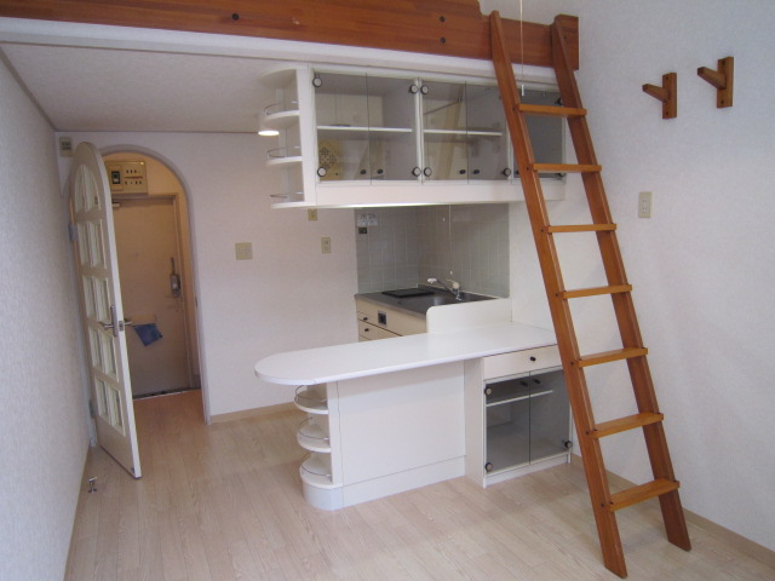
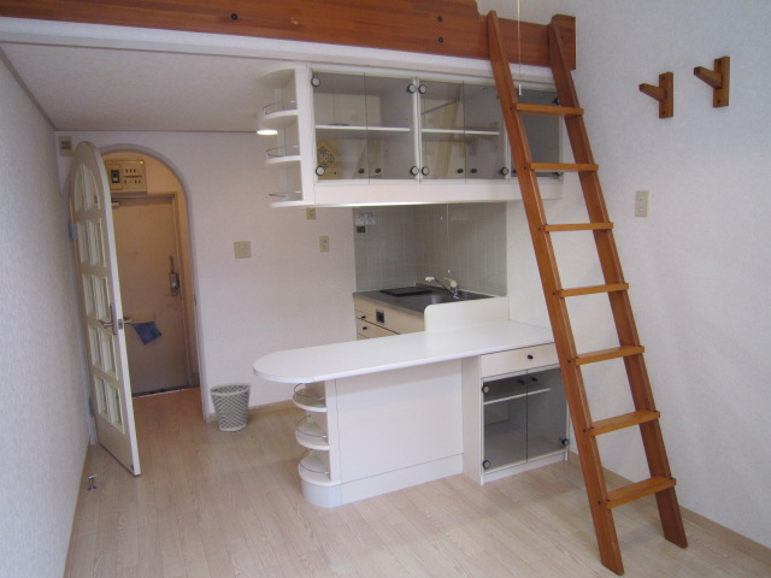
+ wastebasket (231, 407)
